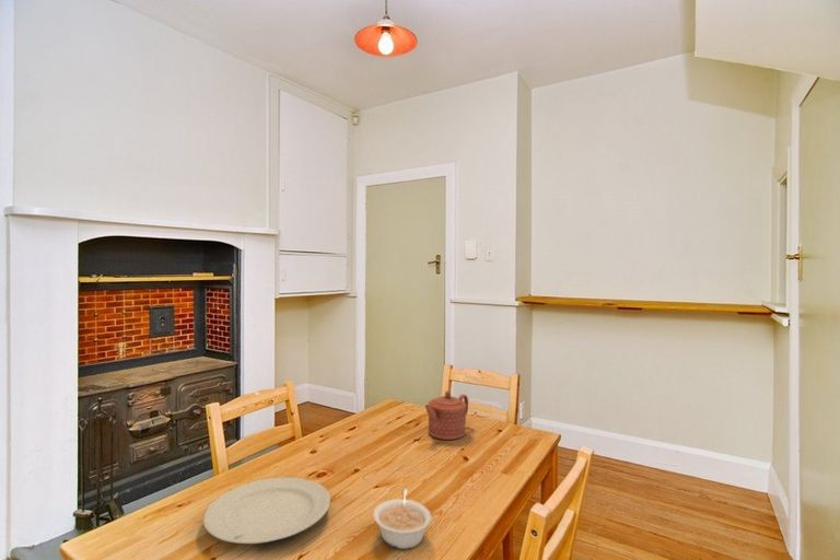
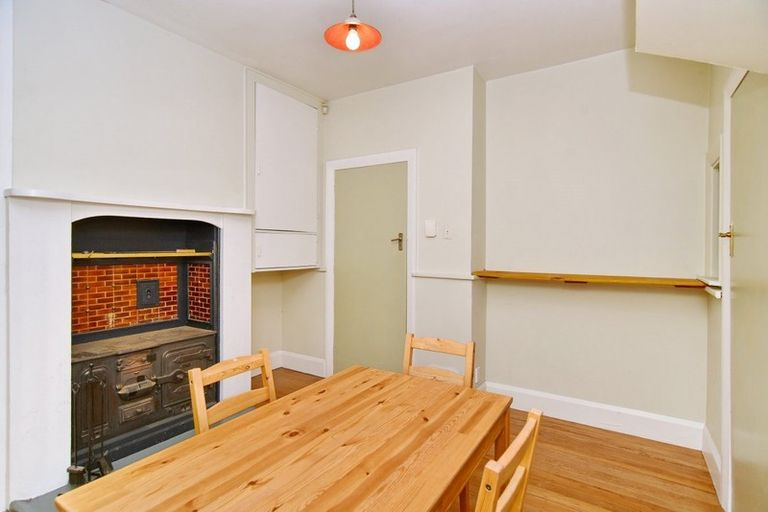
- chinaware (269, 510)
- legume (400, 522)
- teapot (446, 411)
